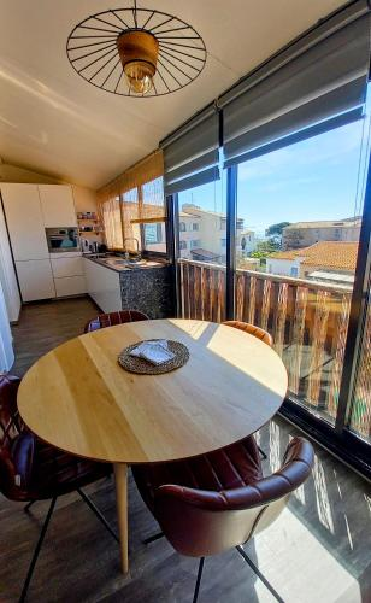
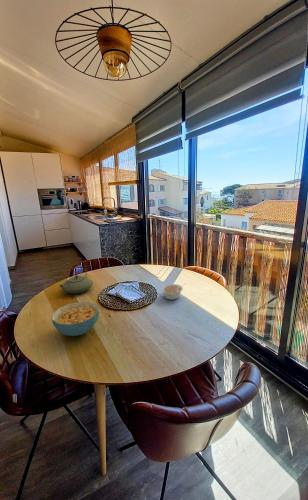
+ teapot (75, 279)
+ legume (172, 291)
+ cereal bowl (77, 322)
